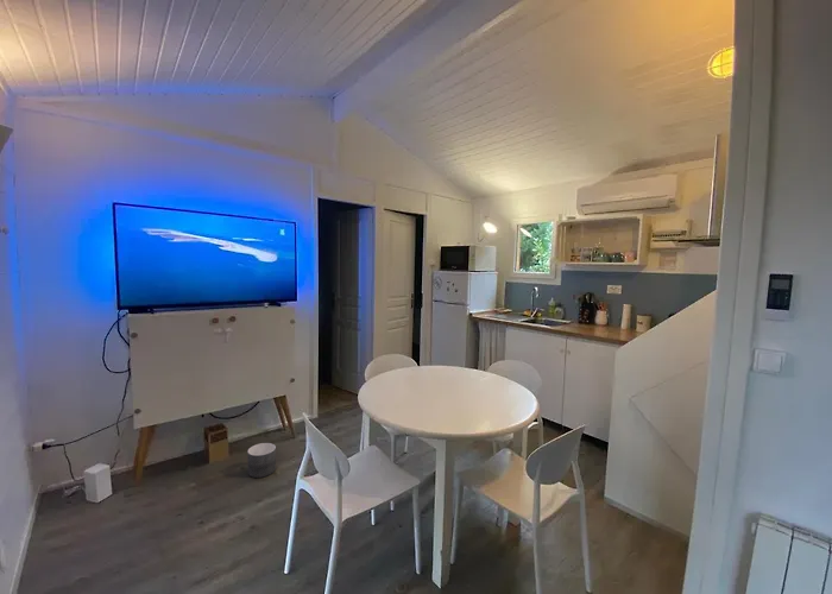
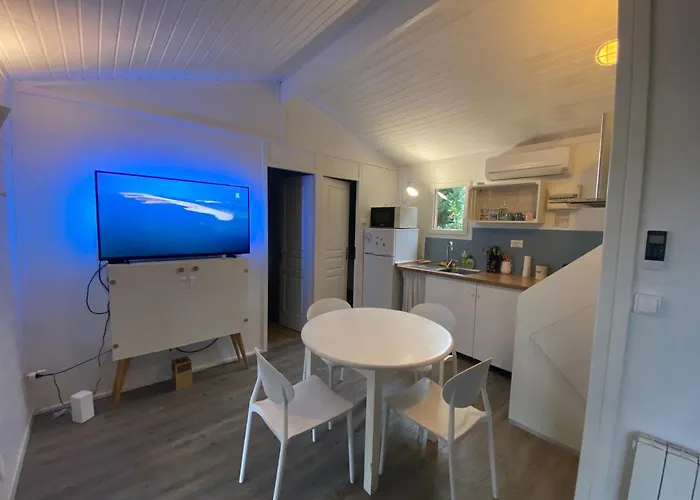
- planter (261, 460)
